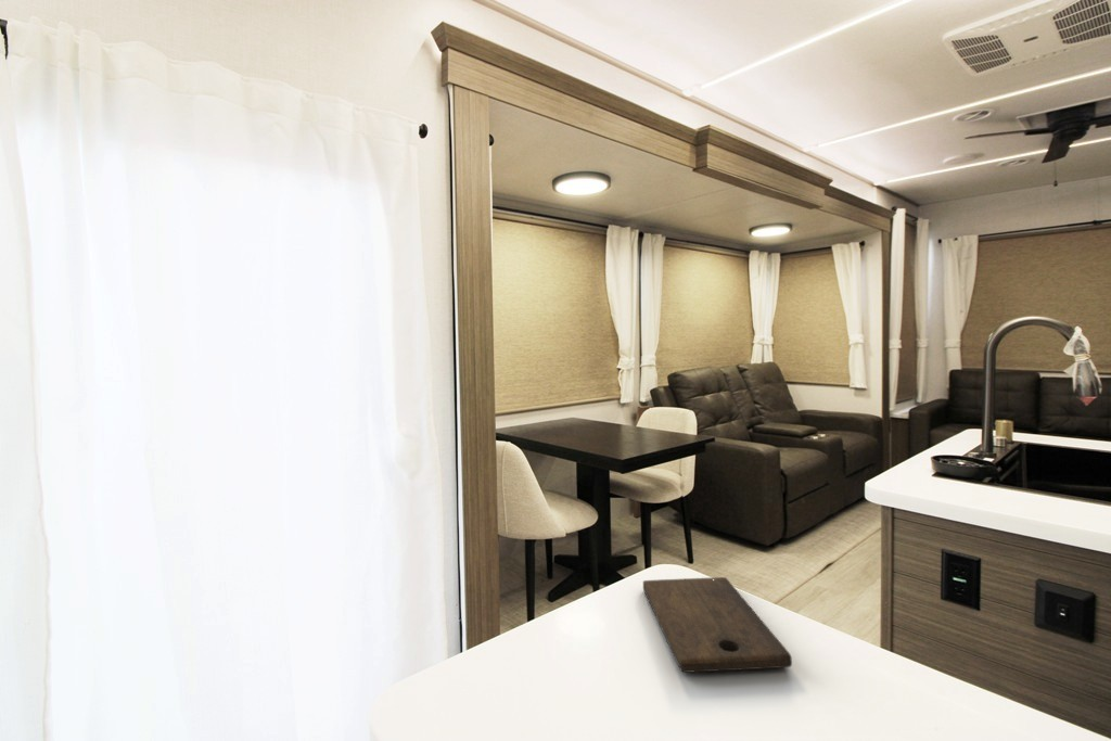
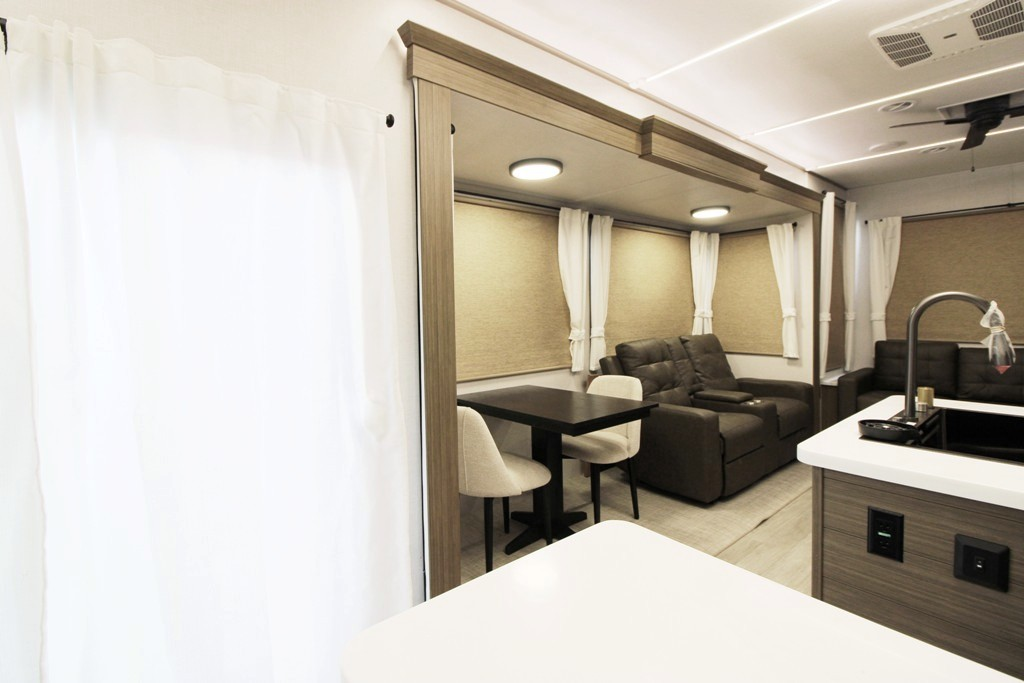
- cutting board (706, 617)
